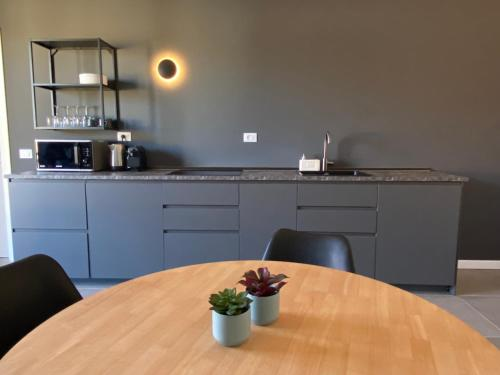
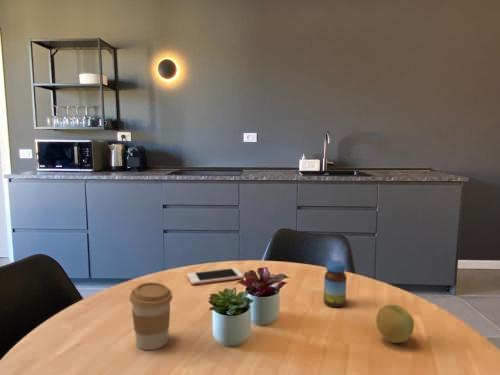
+ jar (335, 282)
+ apple (394, 323)
+ cell phone (215, 275)
+ coffee cup (151, 314)
